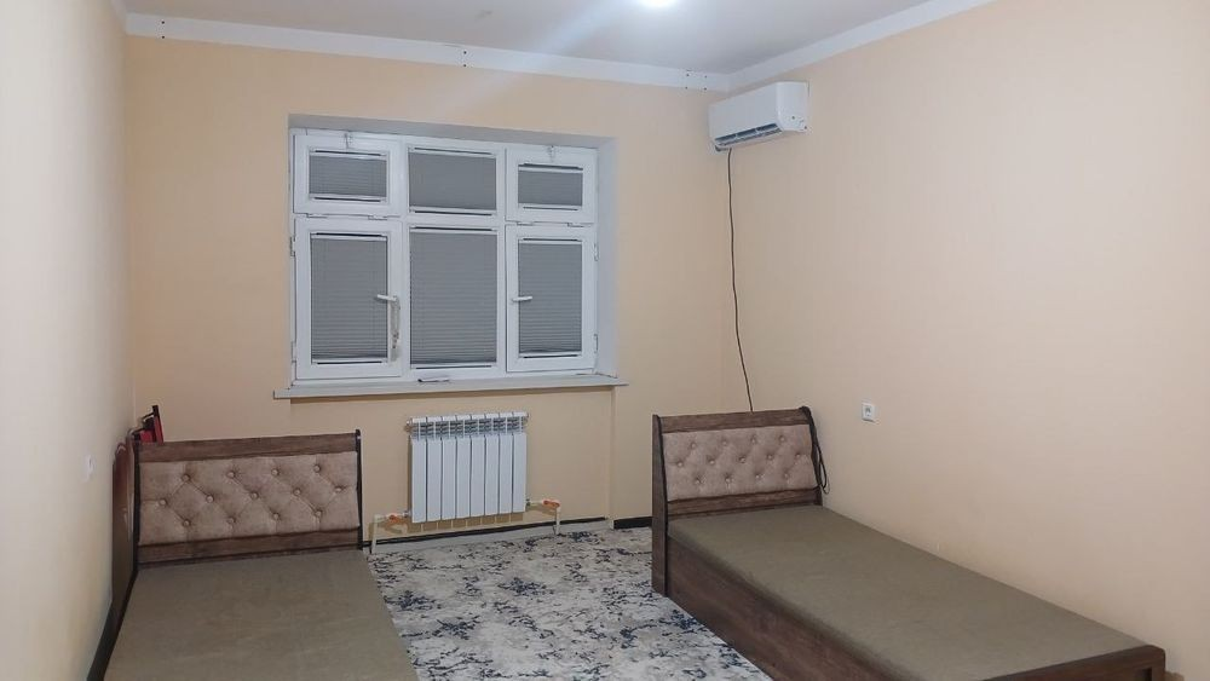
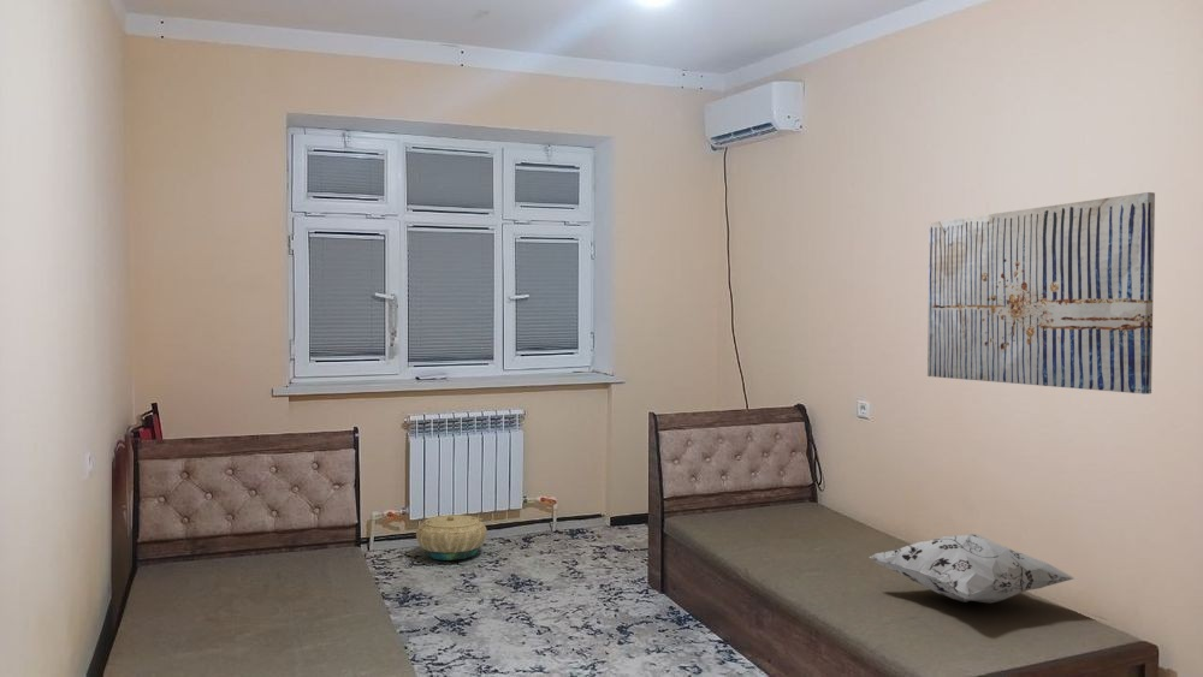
+ wall art (1025, 296)
+ basket (451, 535)
+ decorative pillow (967, 568)
